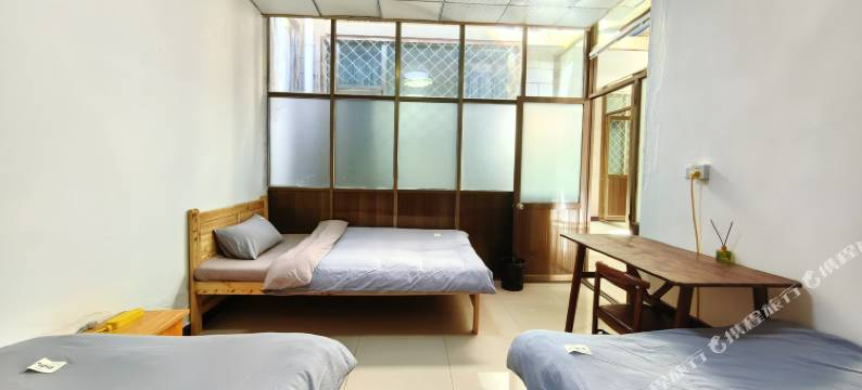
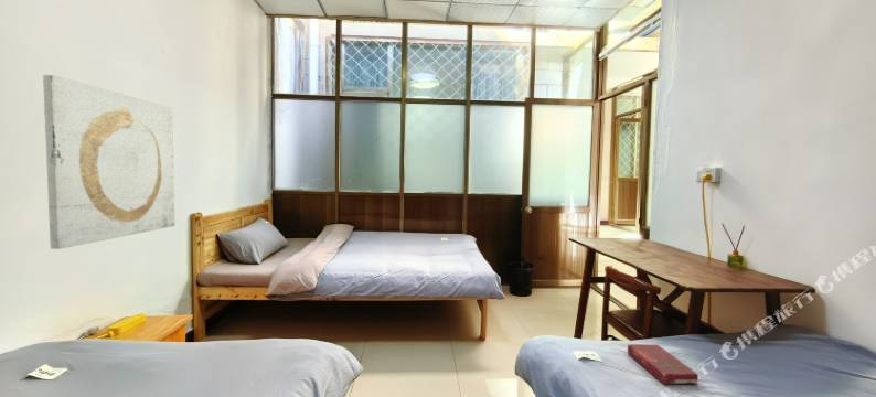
+ wall art (121, 165)
+ book (659, 362)
